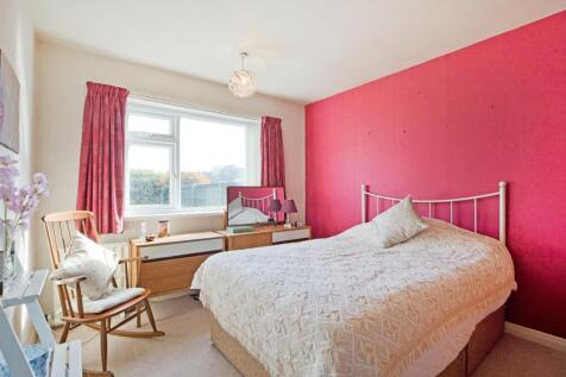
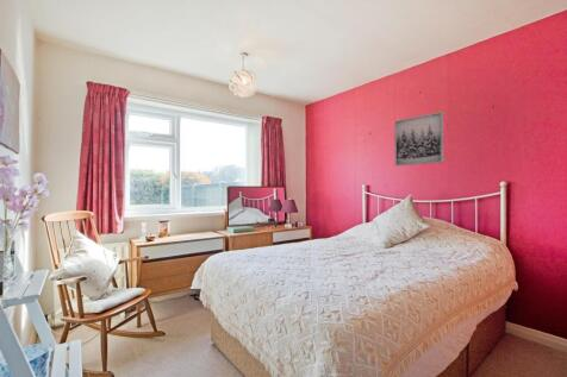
+ wall art (417, 140)
